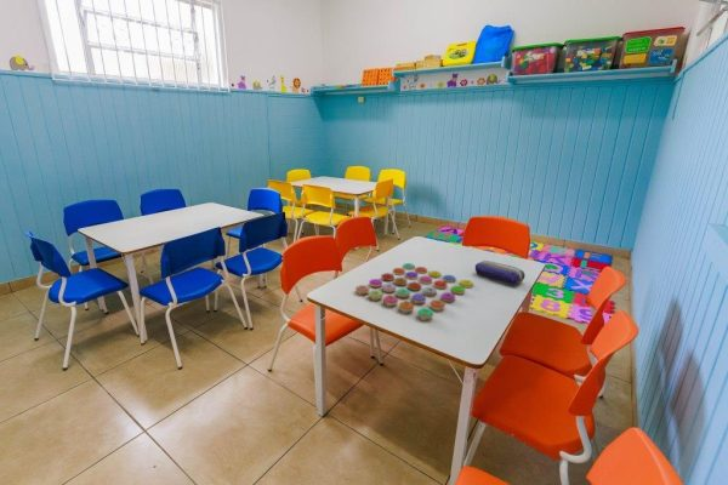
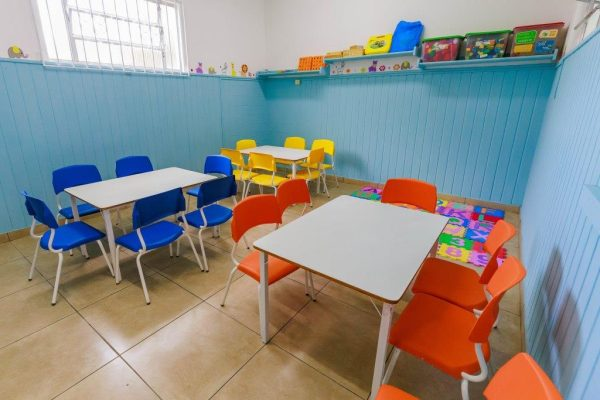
- pencil case (499, 272)
- board game (415, 286)
